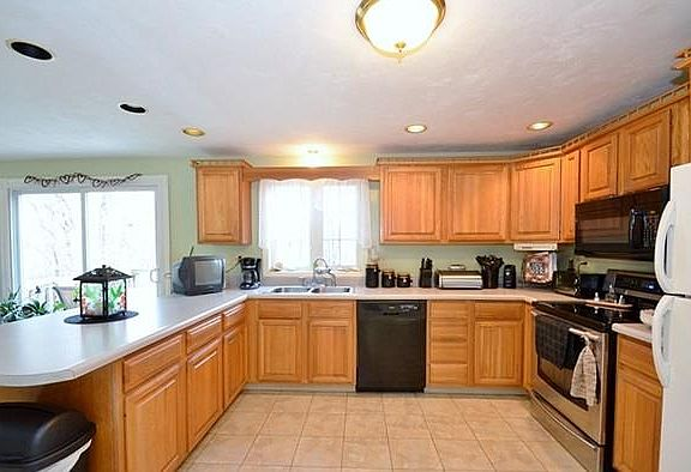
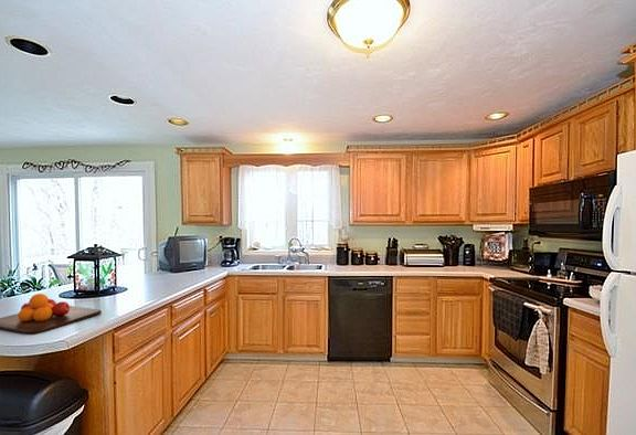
+ chopping board (45, 306)
